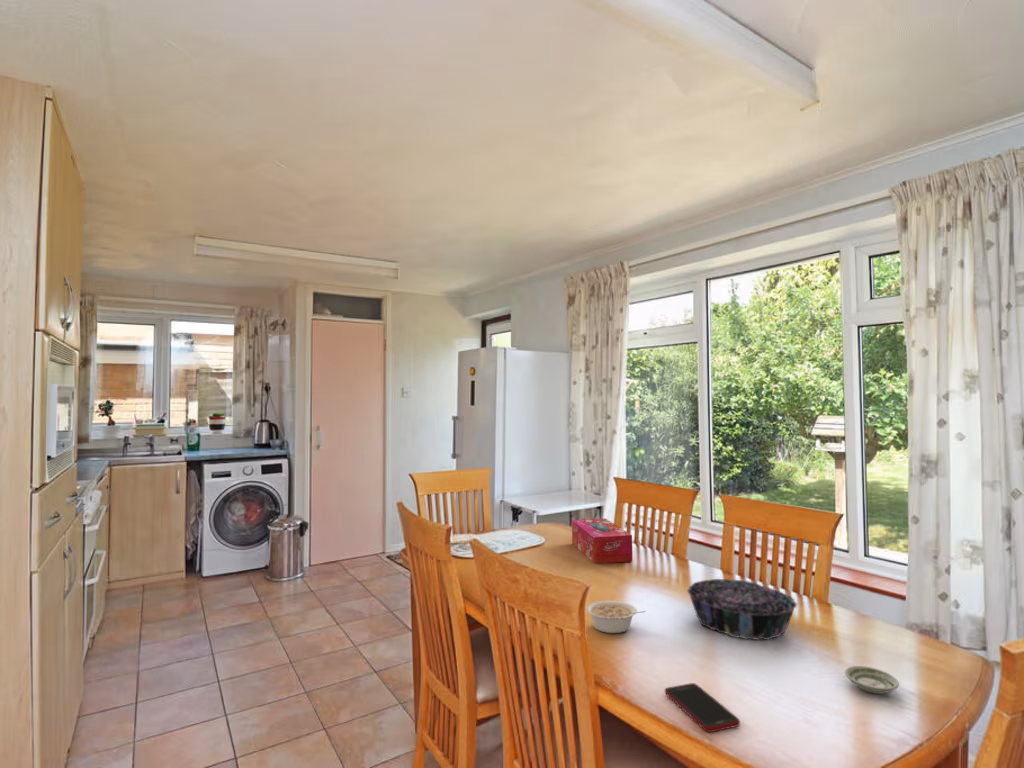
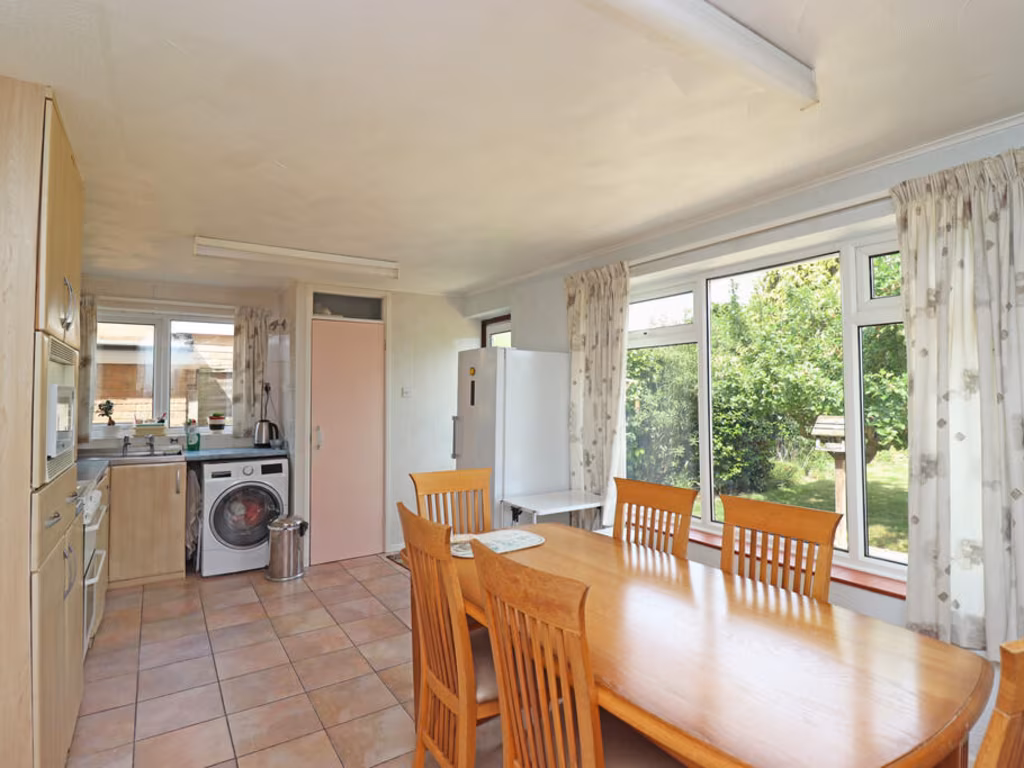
- cell phone (700, 706)
- tissue box (600, 539)
- saucer (871, 681)
- legume (613, 616)
- decorative bowl (740, 609)
